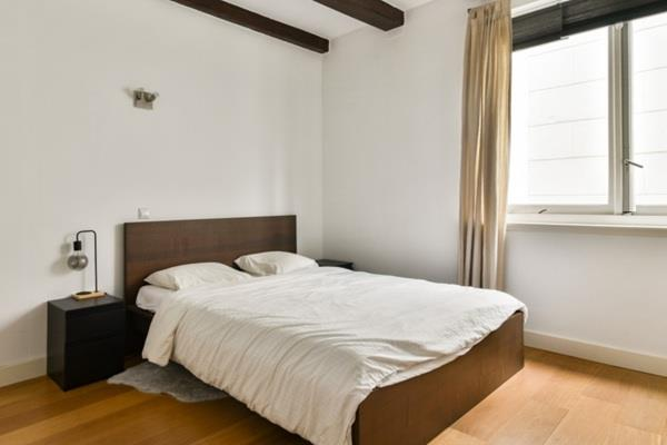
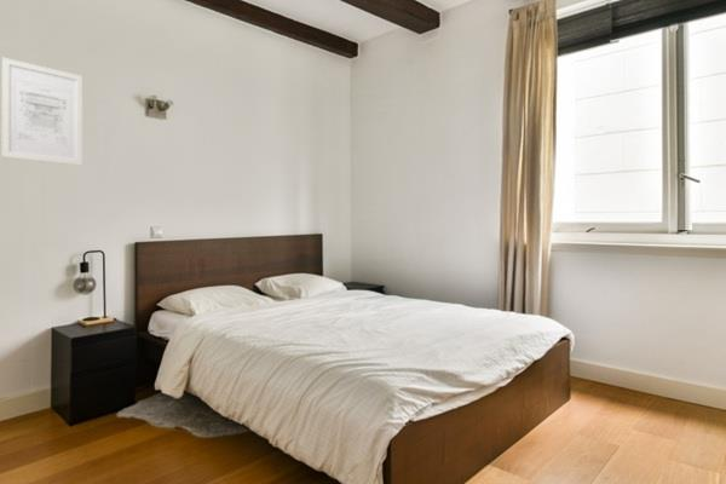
+ wall art (44, 114)
